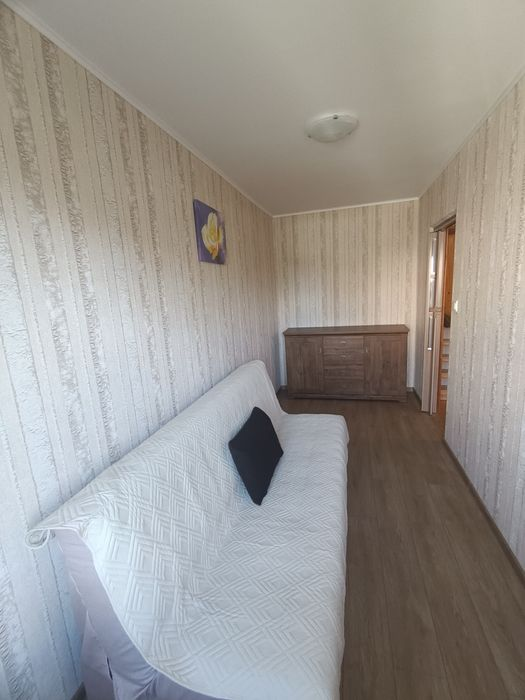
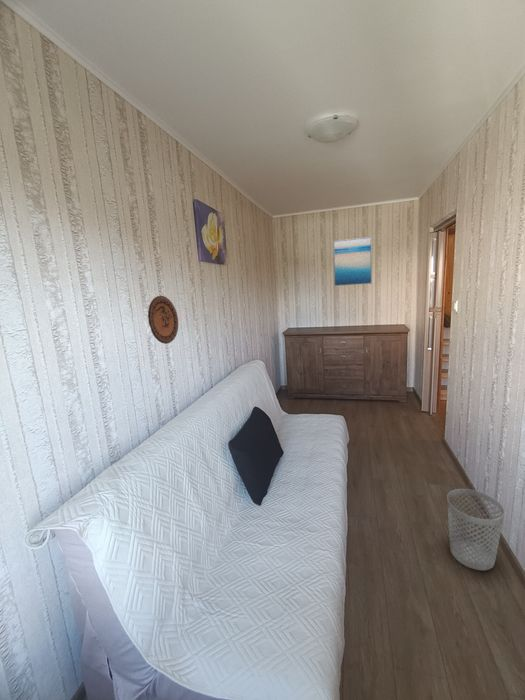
+ decorative plate (163, 319)
+ wastebasket (473, 529)
+ wall art (352, 262)
